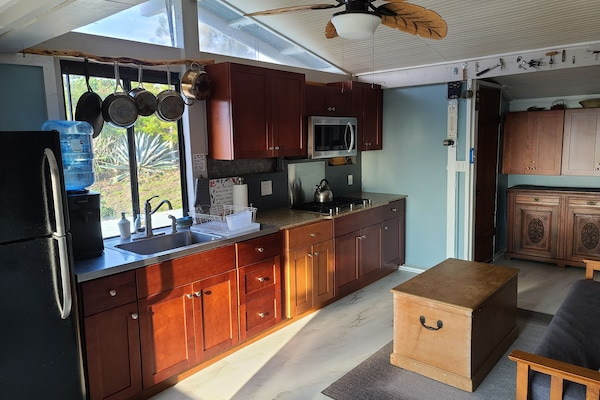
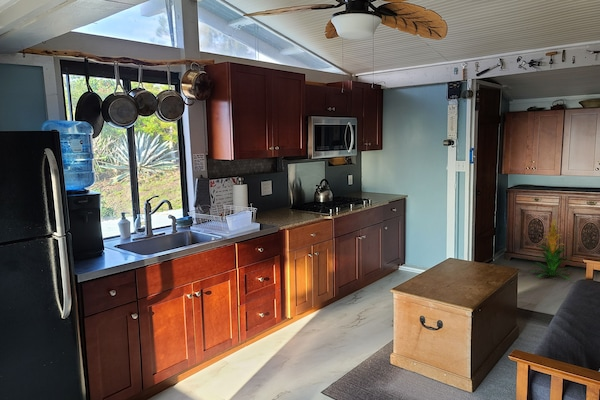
+ indoor plant (552, 247)
